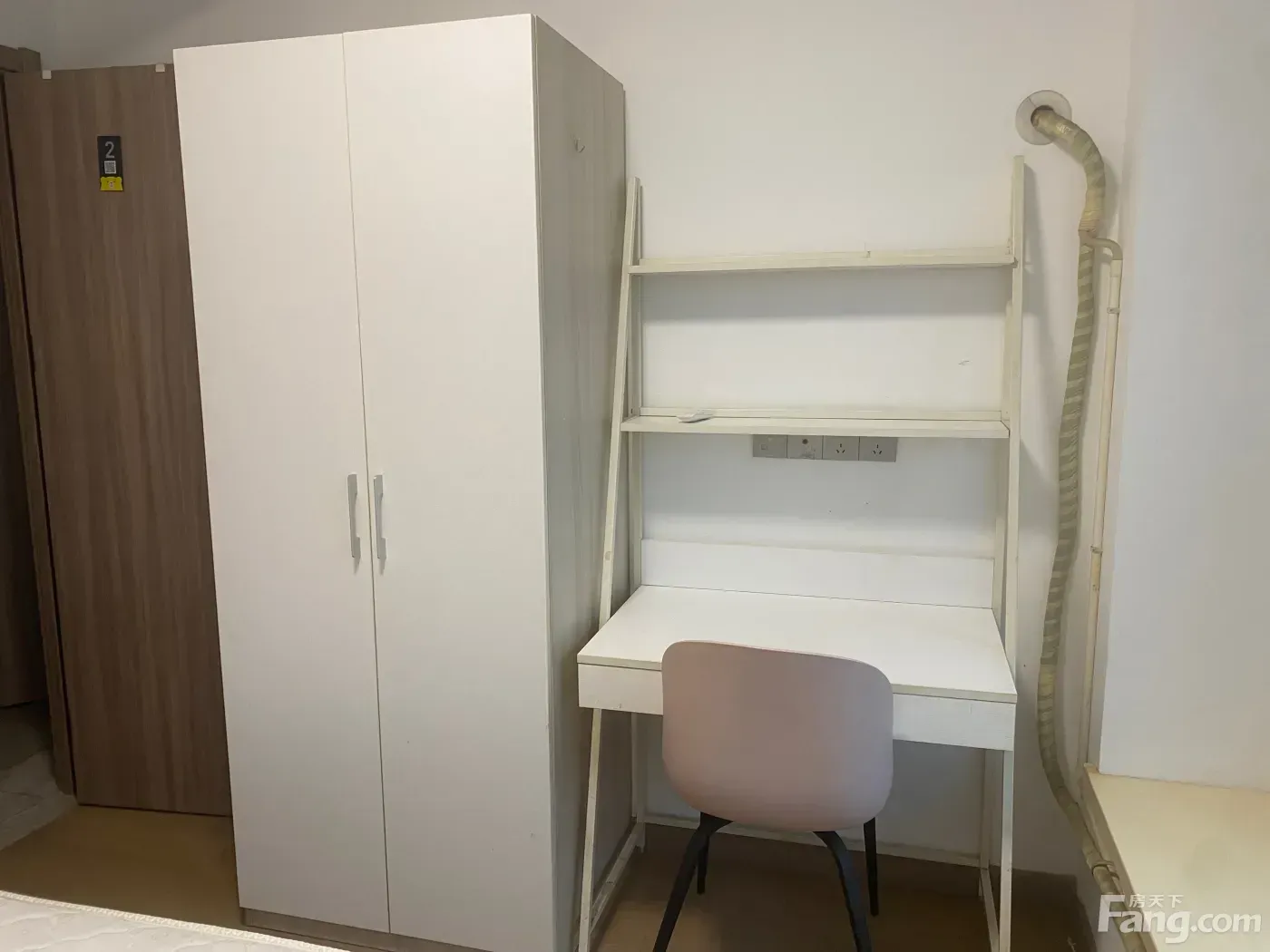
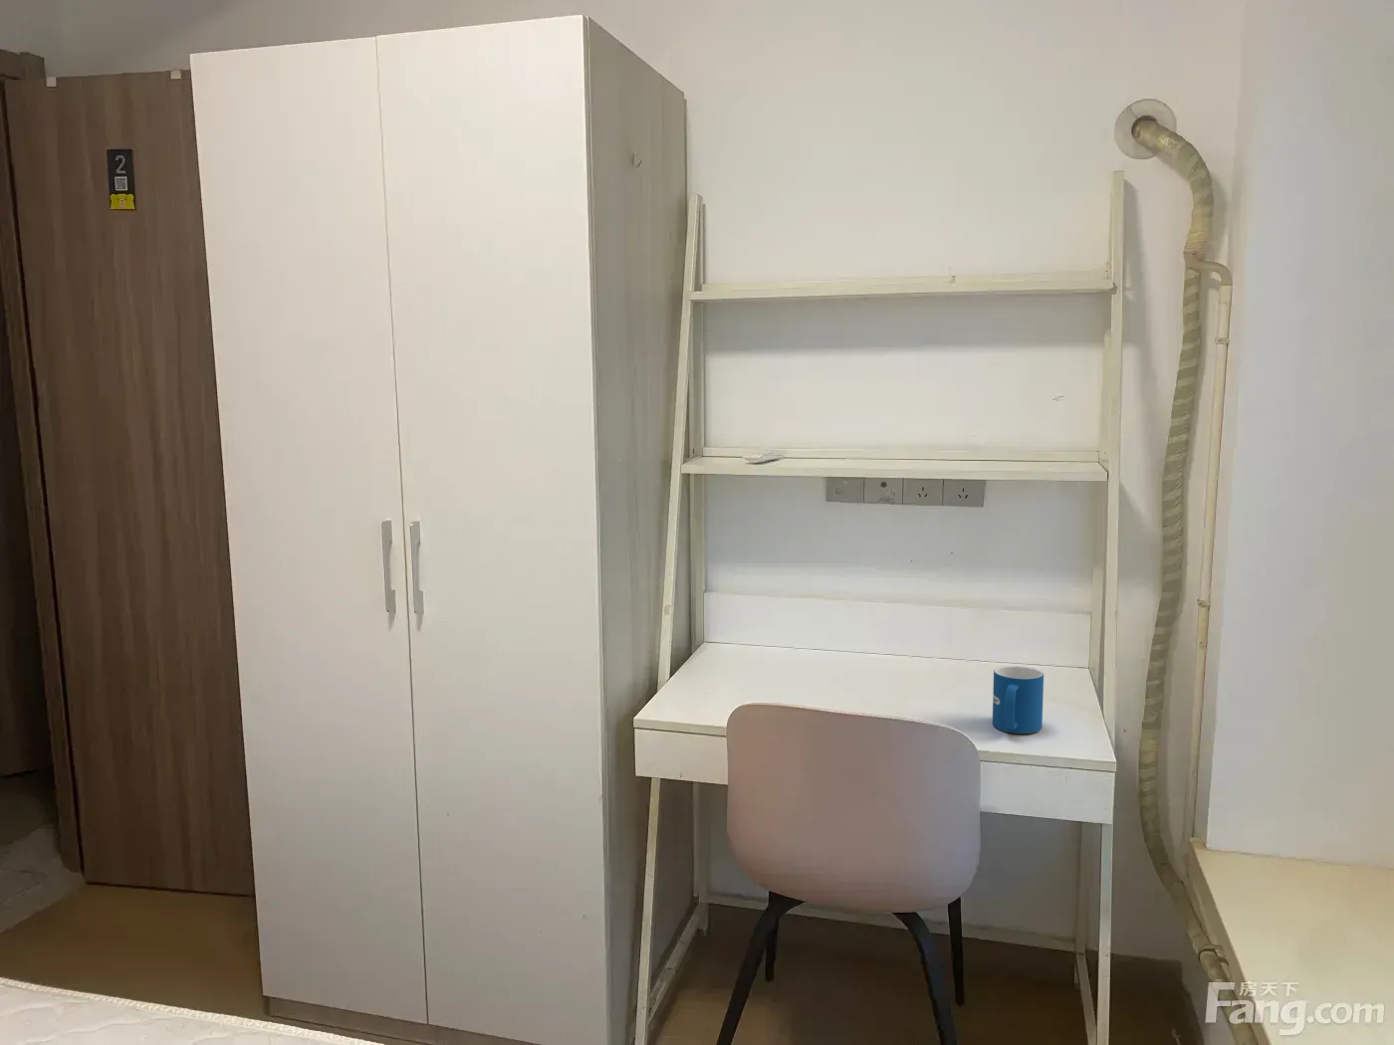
+ mug (1015, 700)
